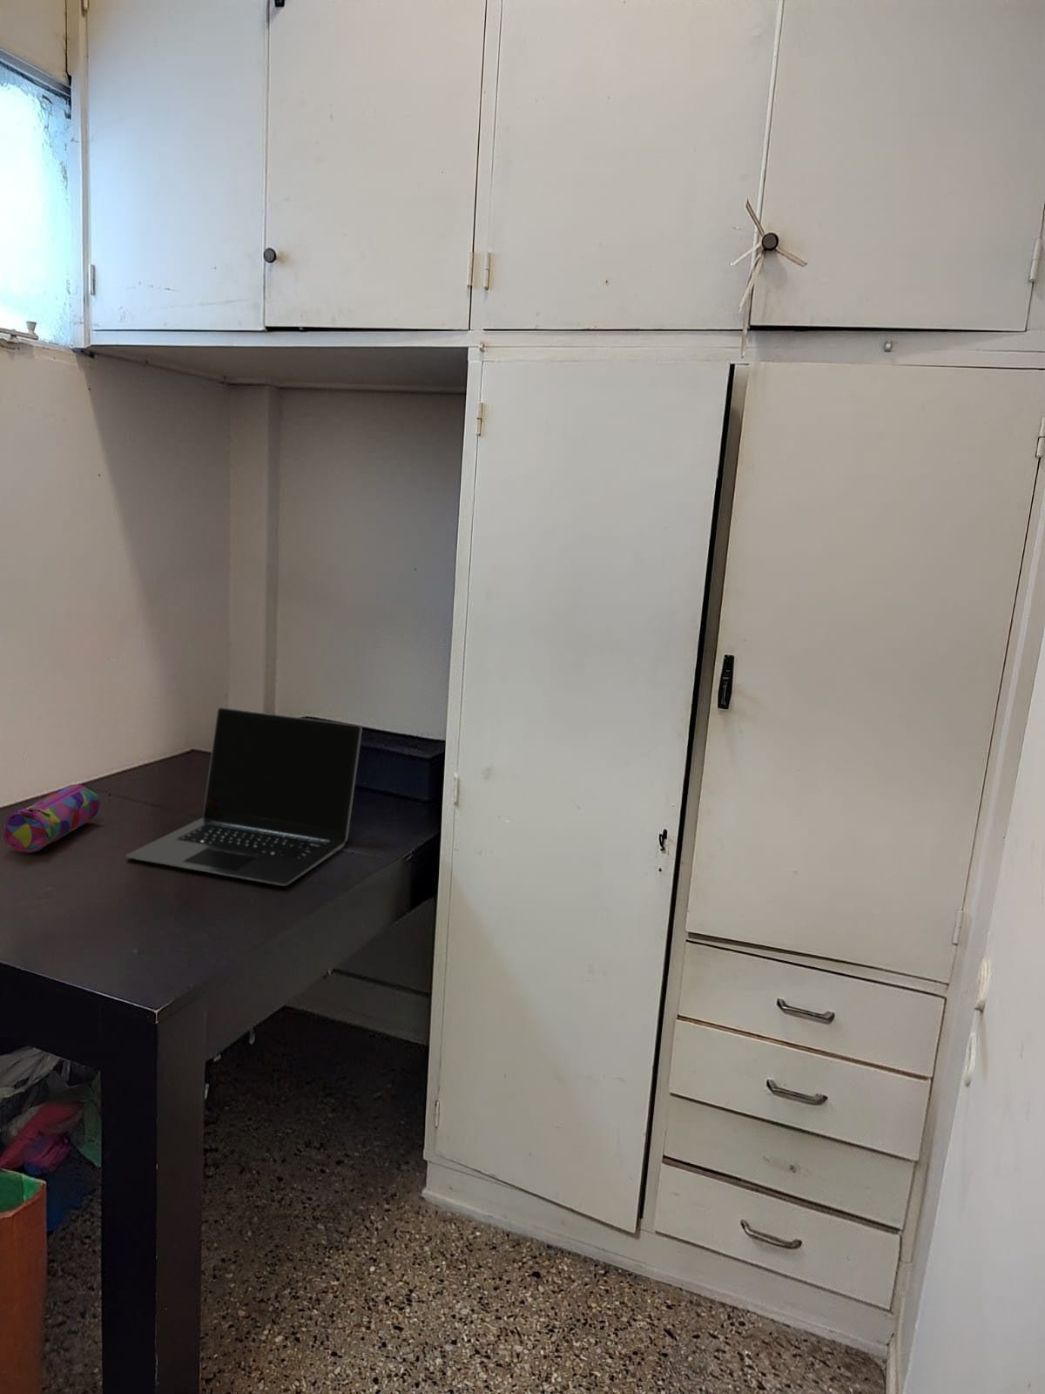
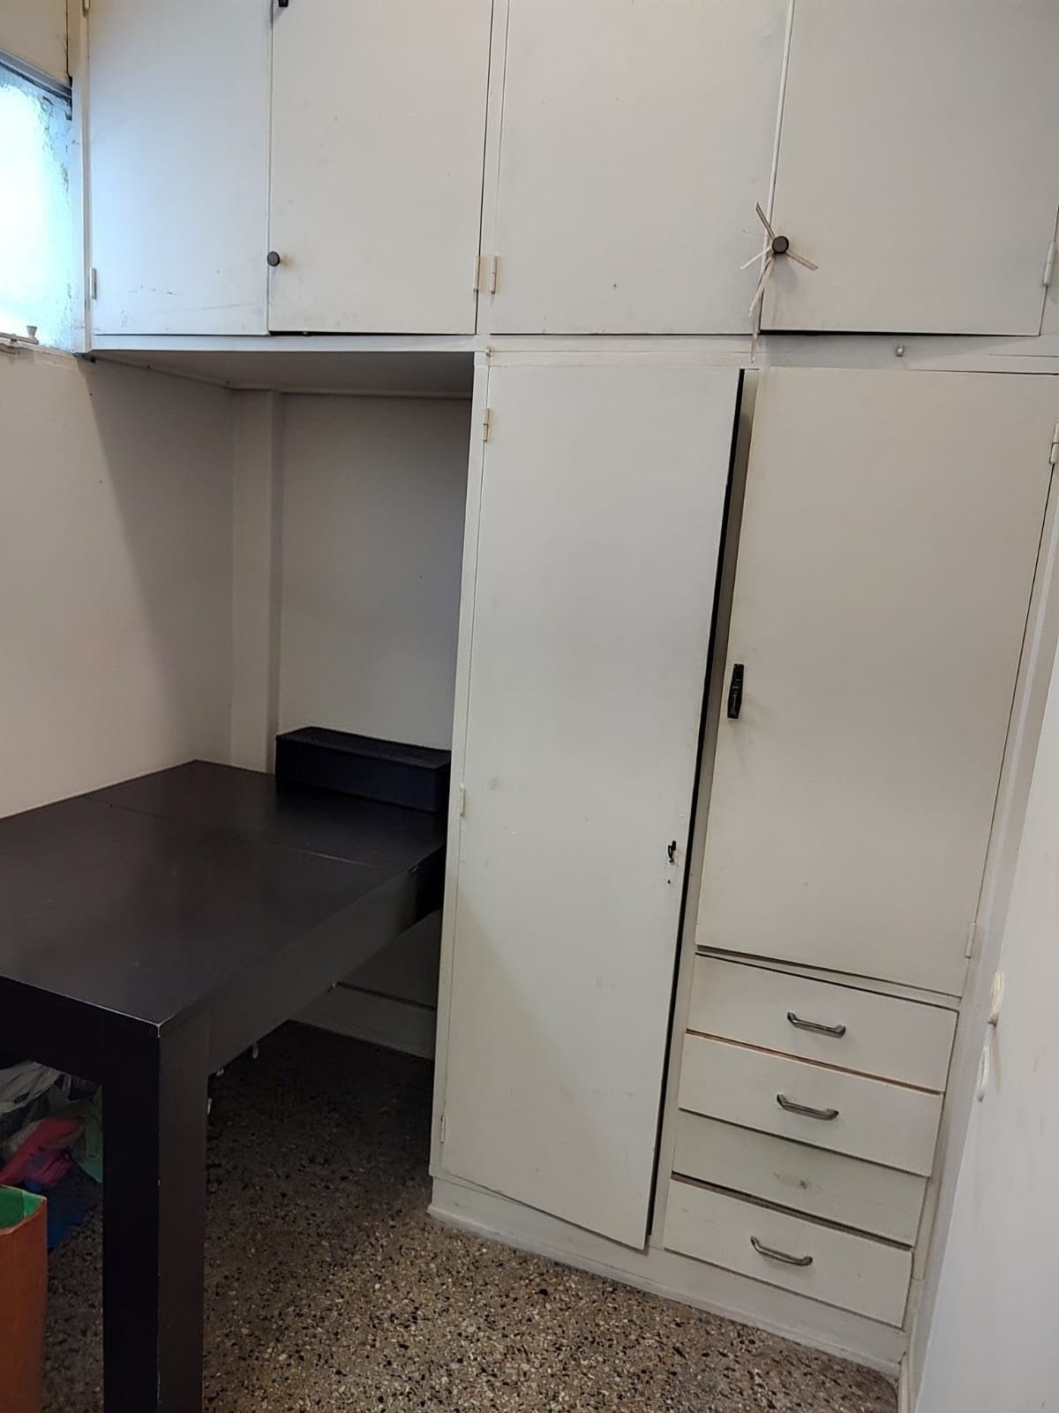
- pencil case (54, 817)
- laptop (249, 788)
